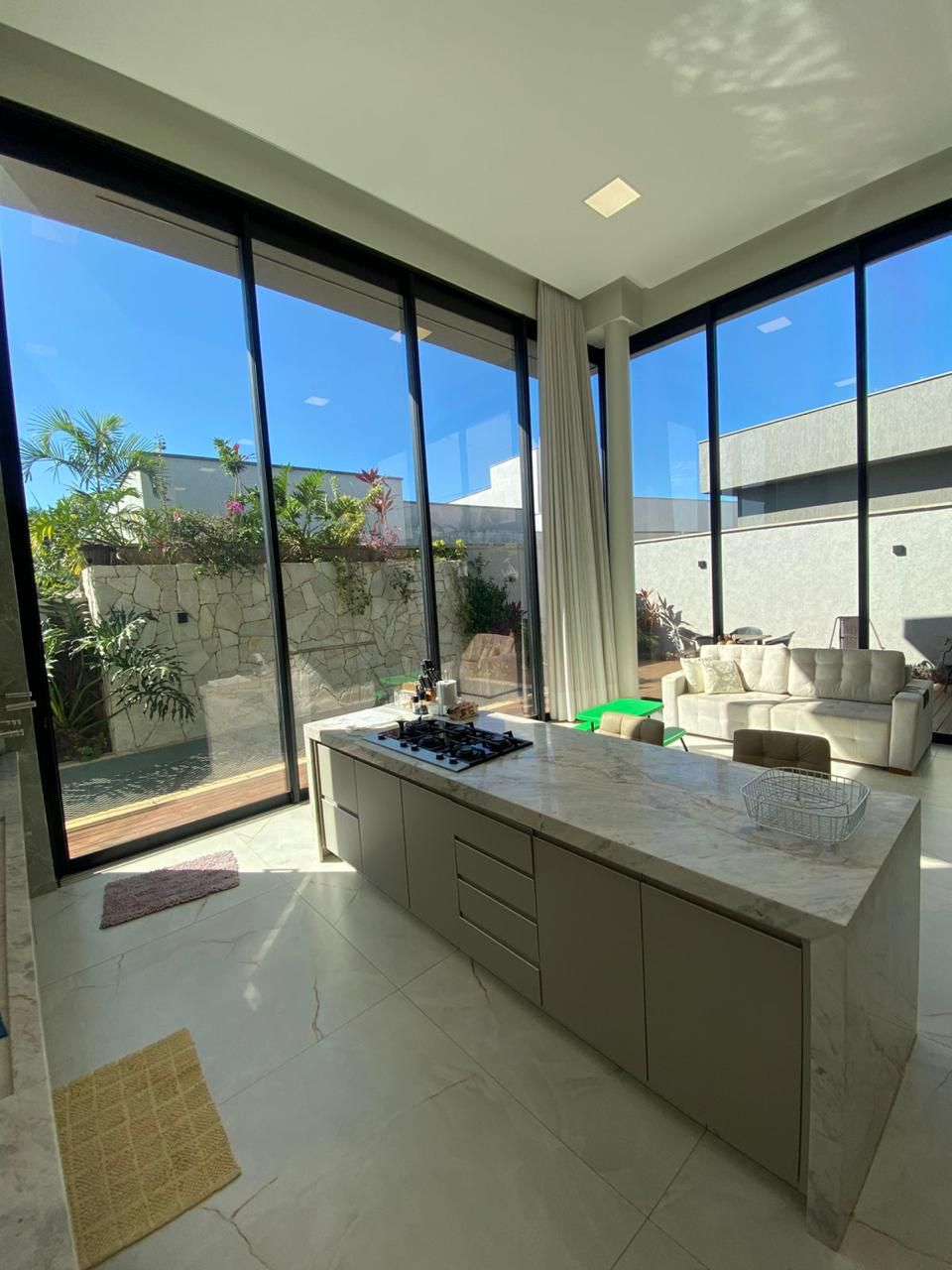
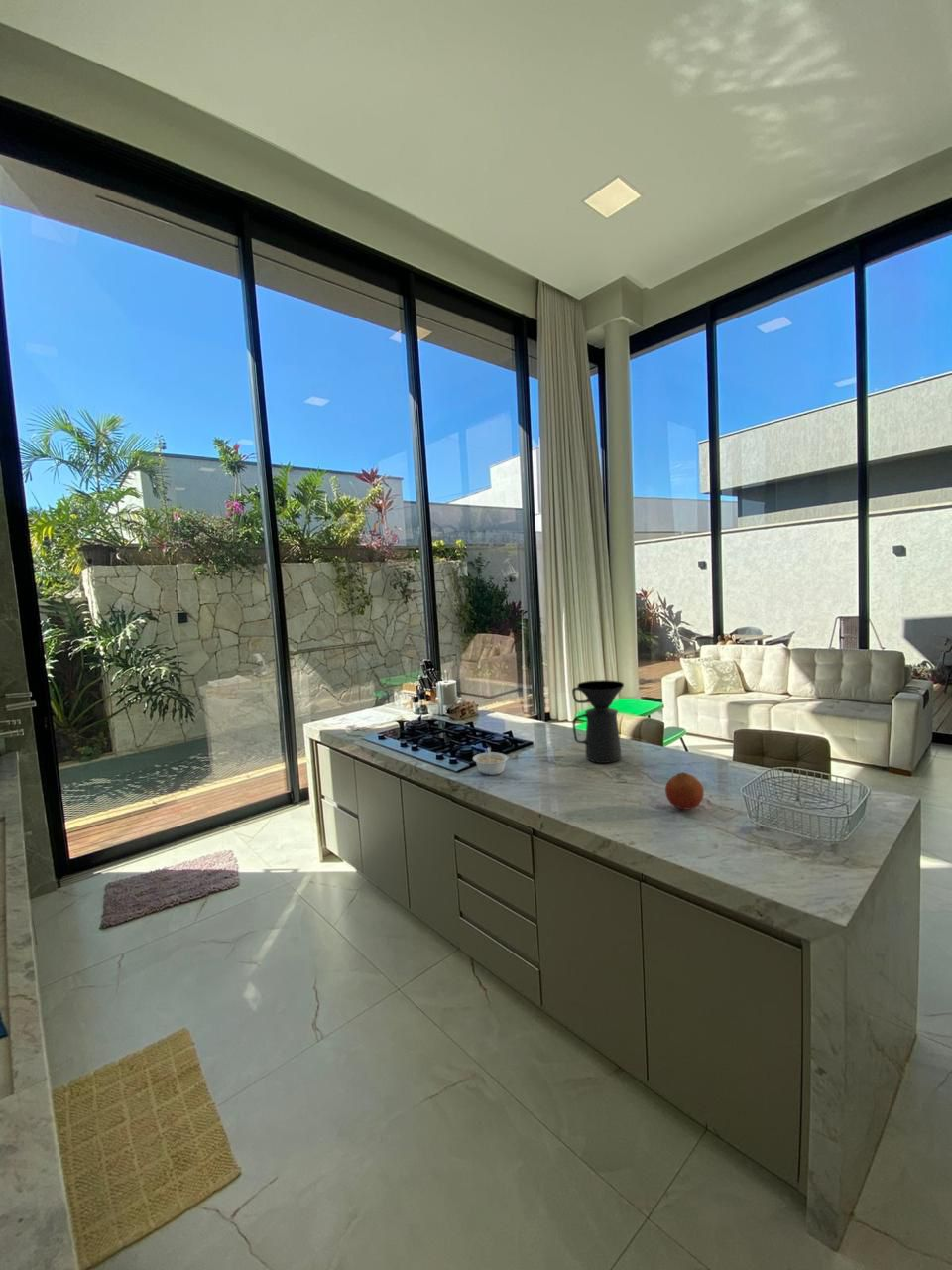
+ coffee maker (601, 720)
+ fruit (683, 790)
+ legume (489, 762)
